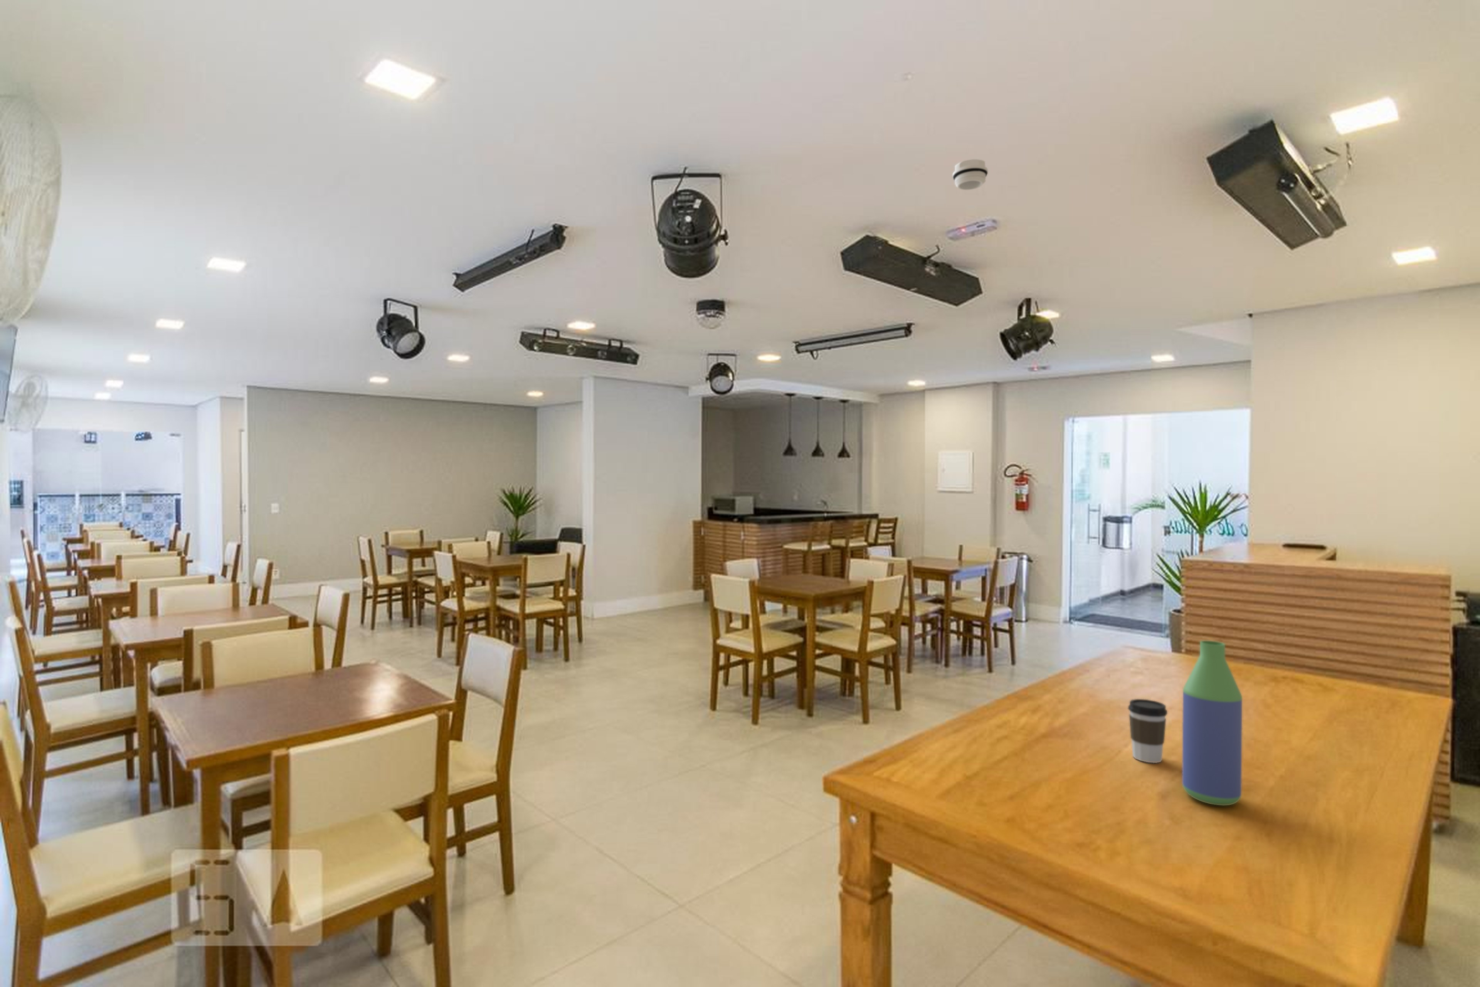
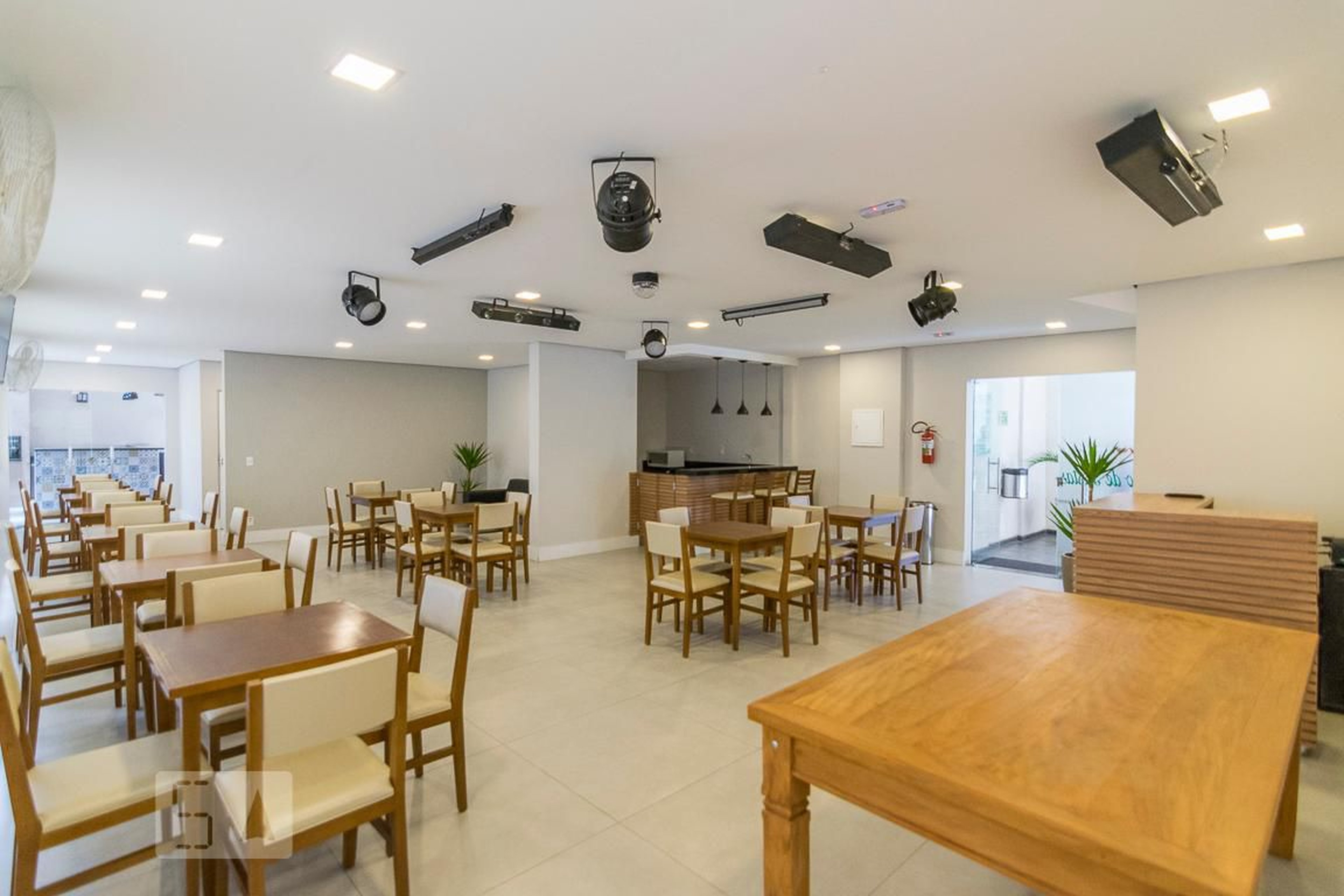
- bottle (1211, 720)
- coffee cup (1147, 730)
- smoke detector (970, 175)
